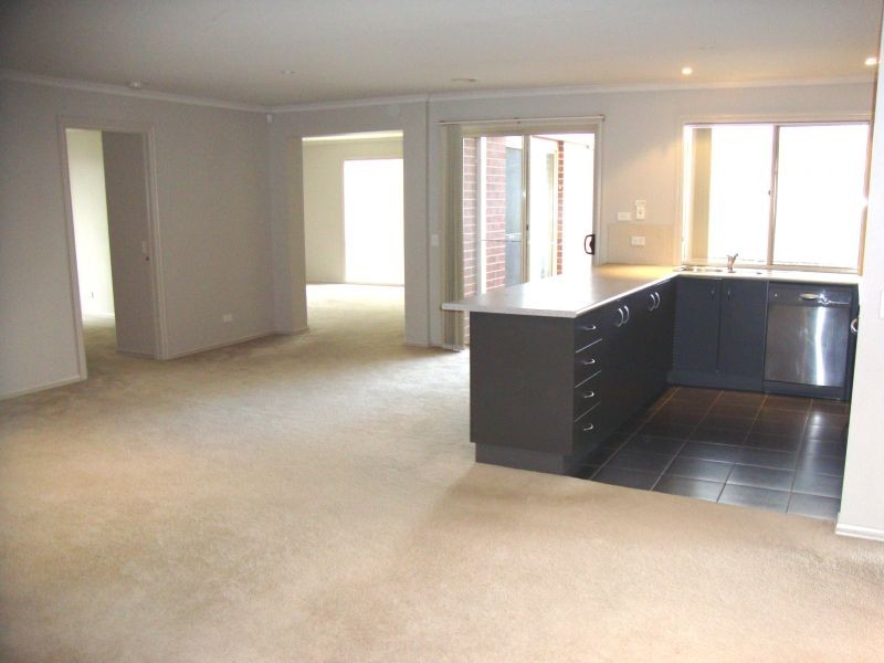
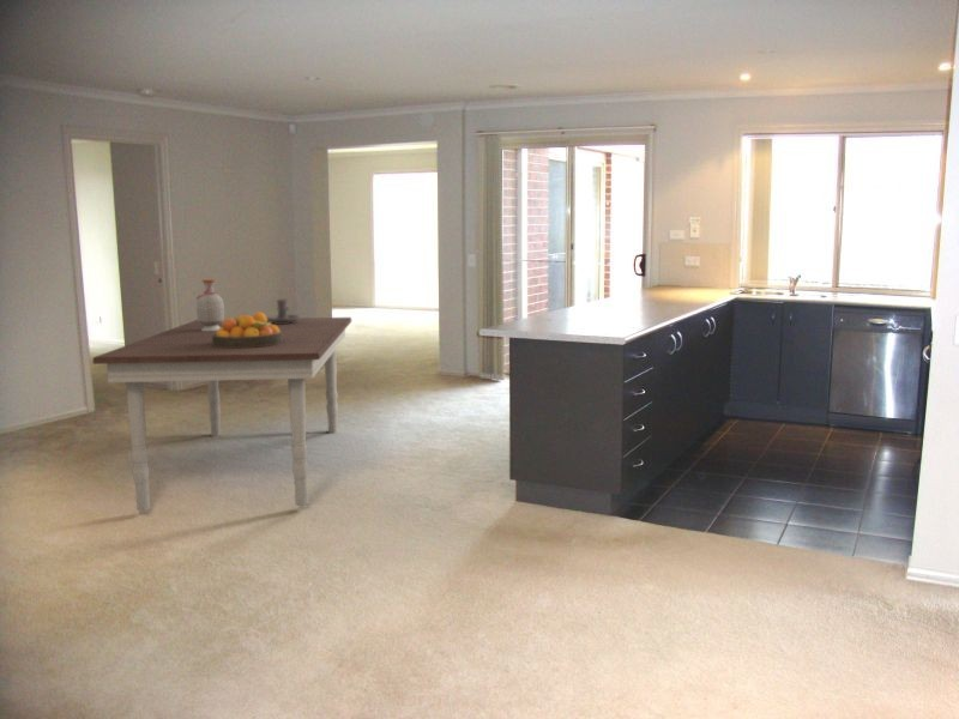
+ candle holder (282, 310)
+ dining table (249, 379)
+ bottle (210, 303)
+ fruit bowl (246, 328)
